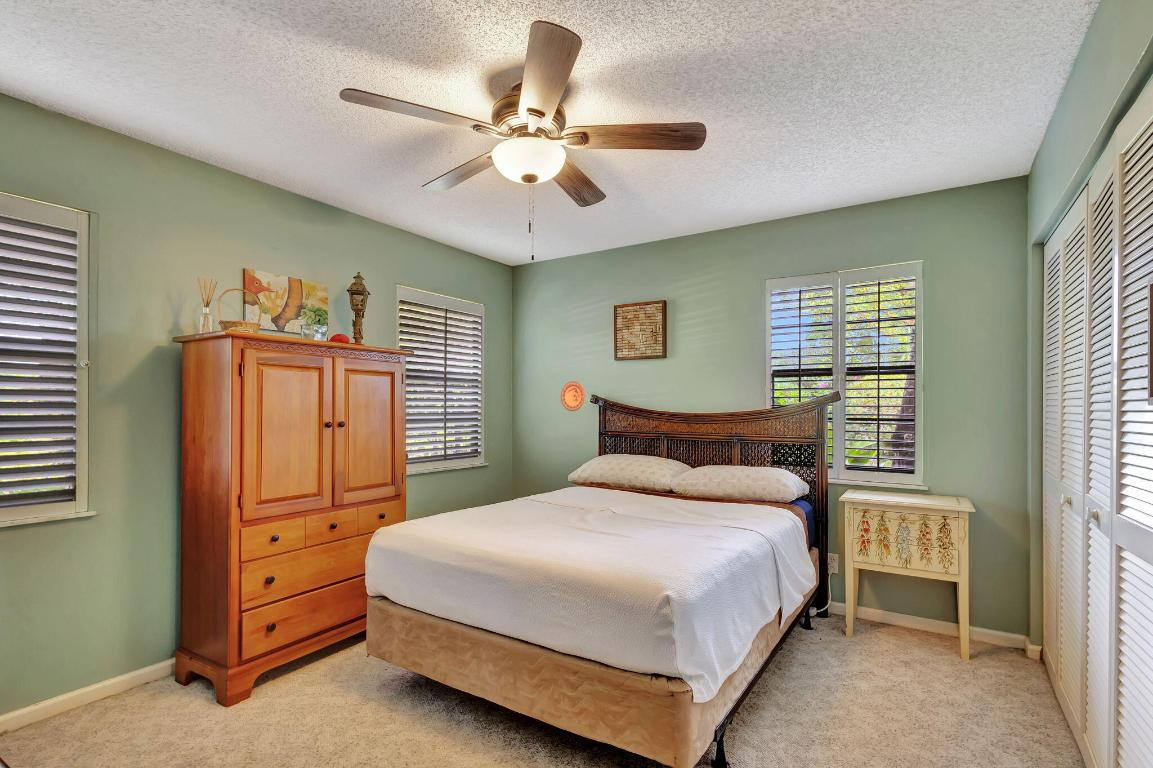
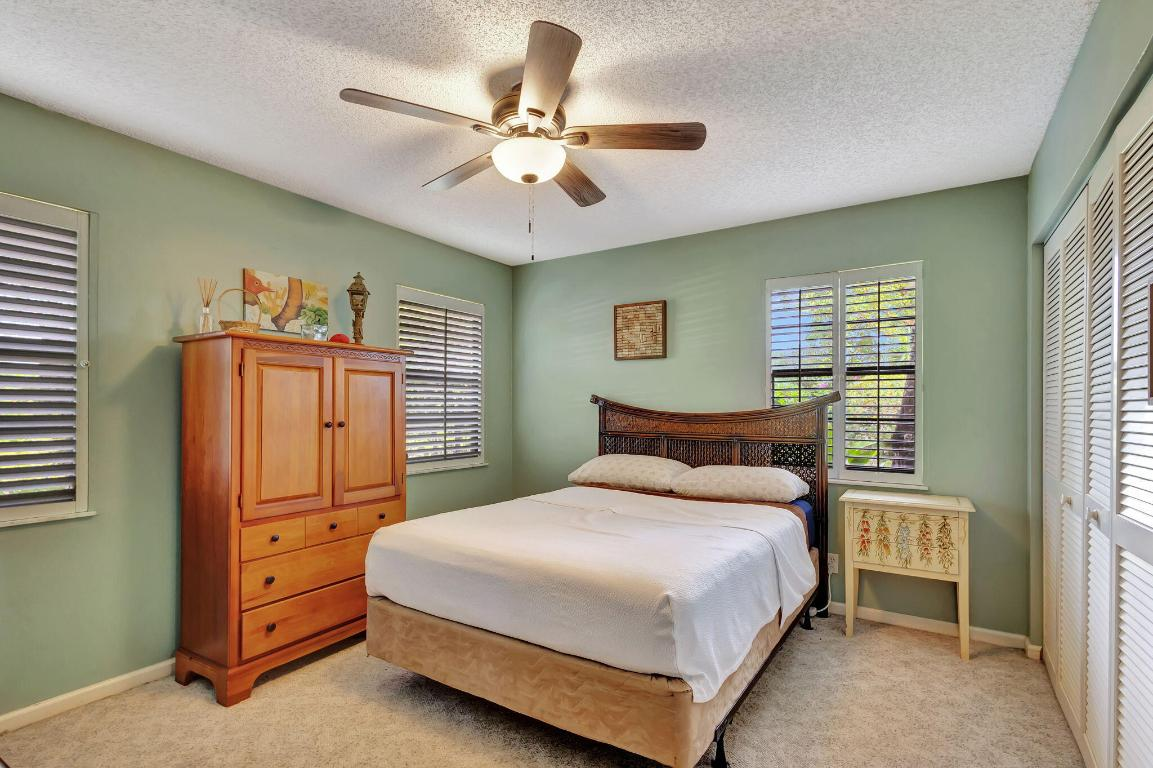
- decorative plate (573, 396)
